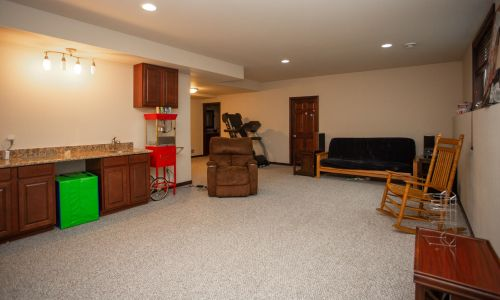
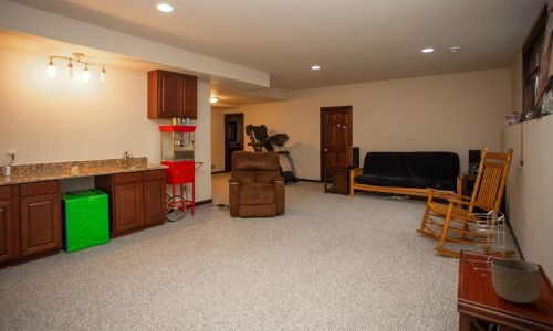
+ bowl (514, 280)
